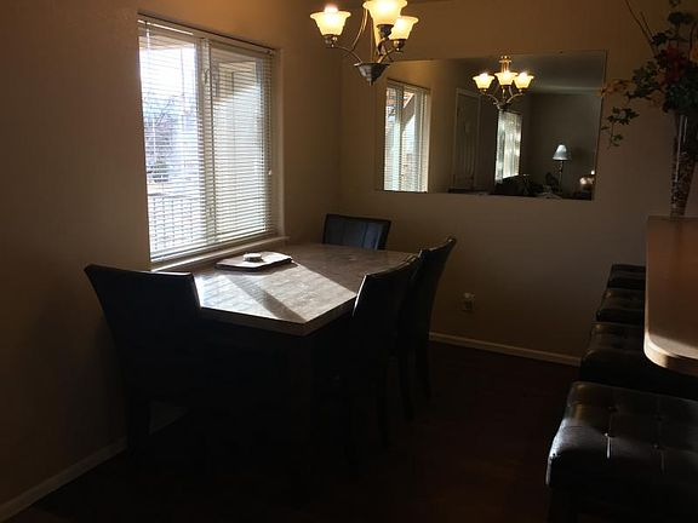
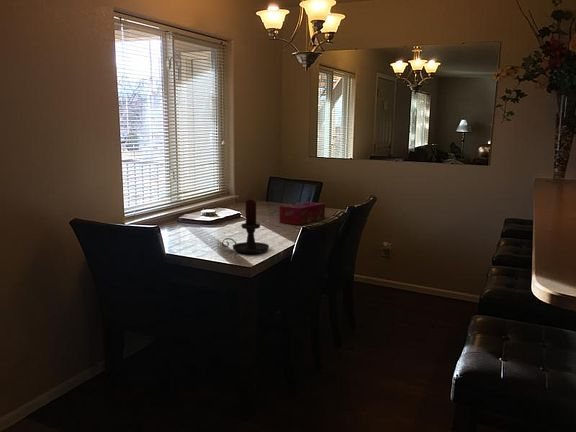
+ candle holder (245, 225)
+ tissue box (302, 212)
